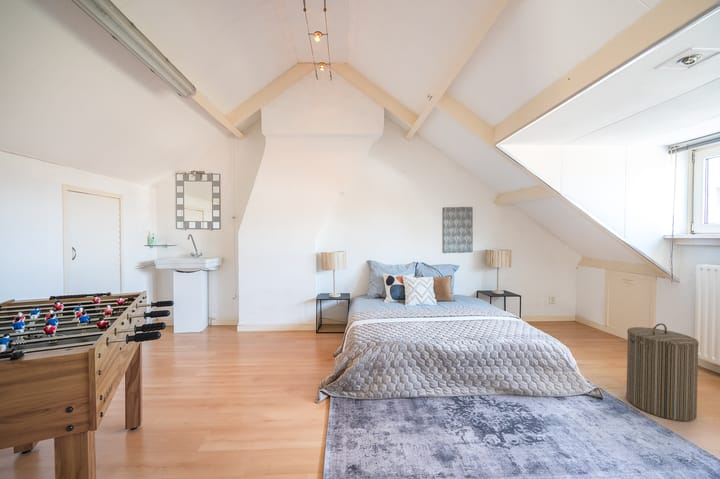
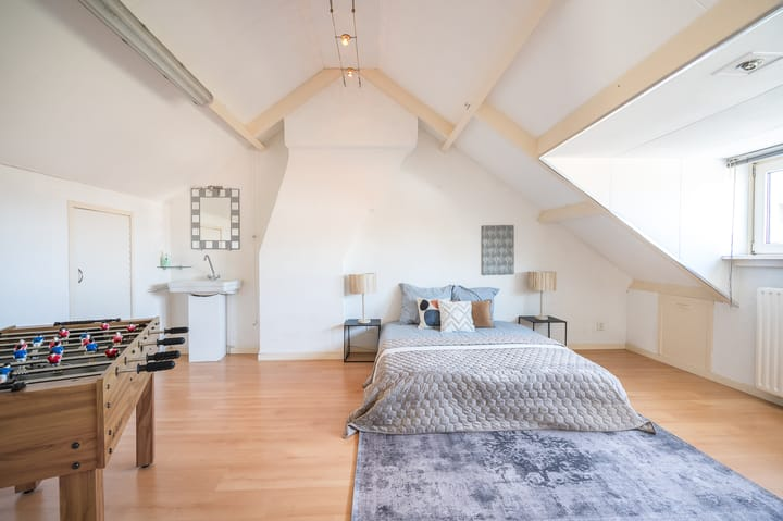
- laundry hamper (660, 364)
